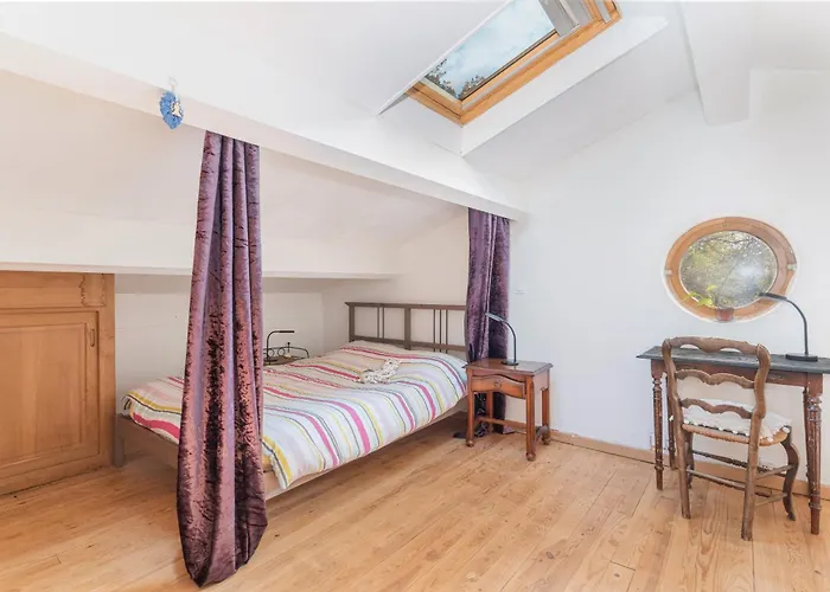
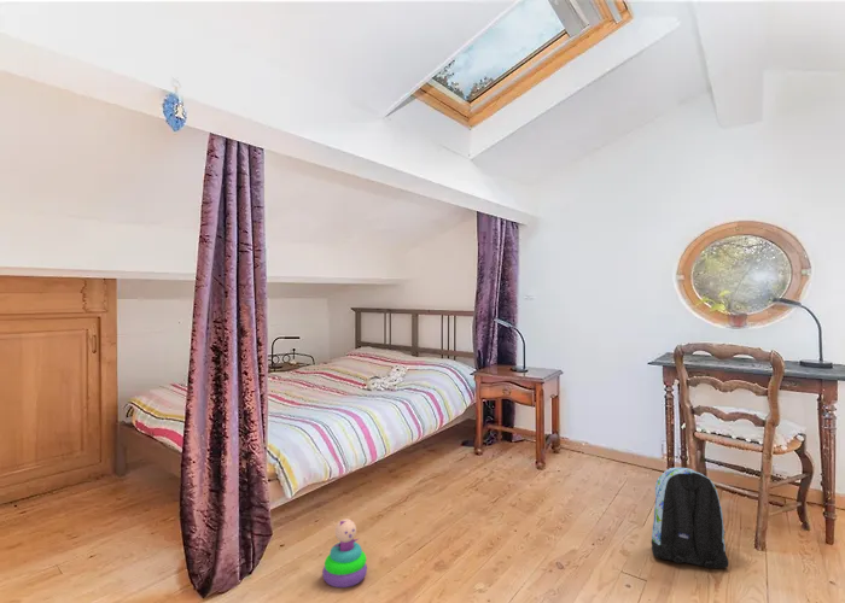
+ backpack (684, 510)
+ stacking toy (344, 548)
